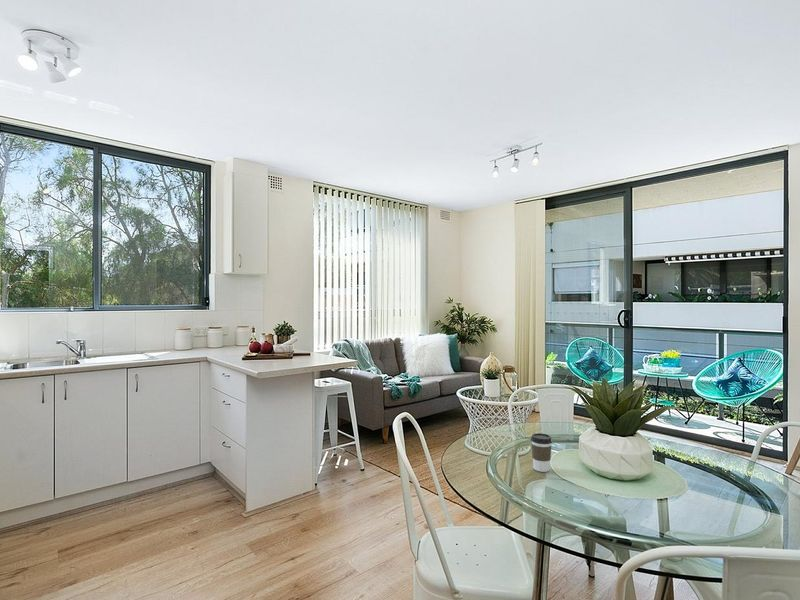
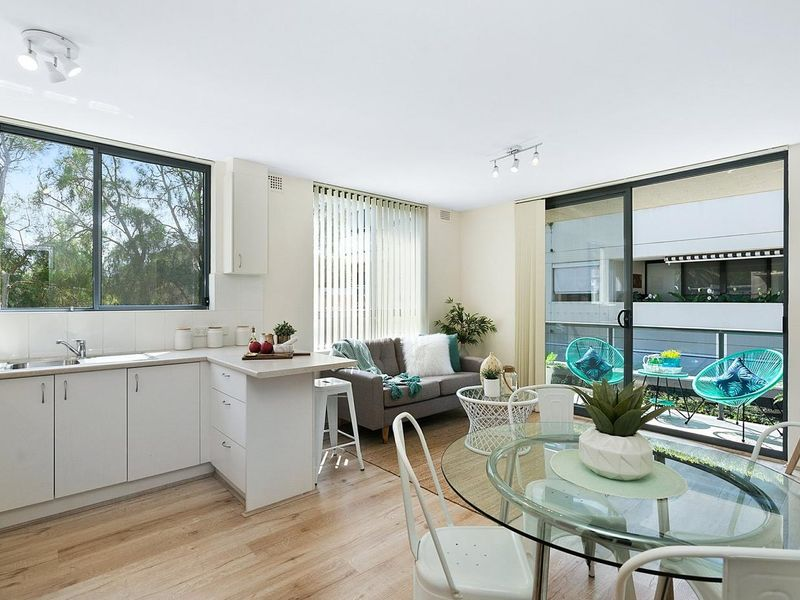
- coffee cup (541, 452)
